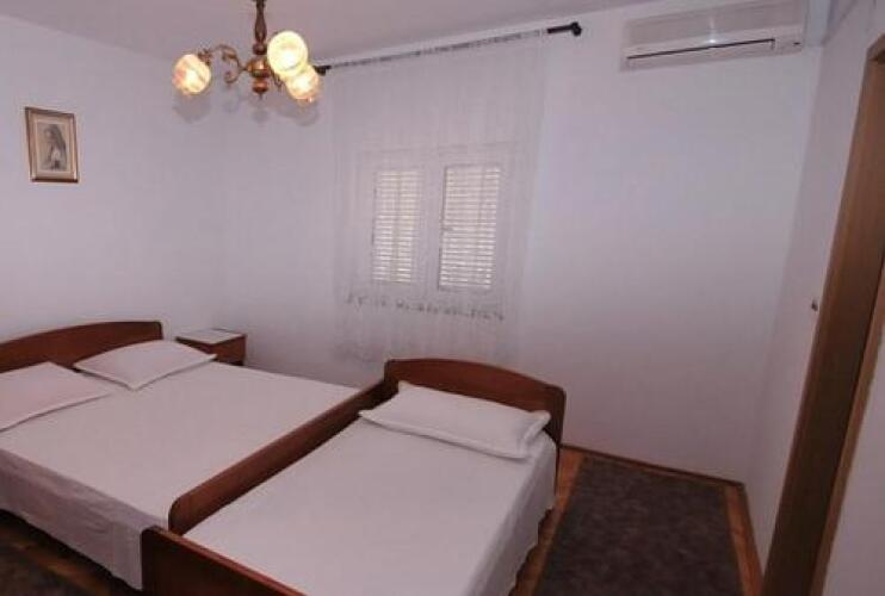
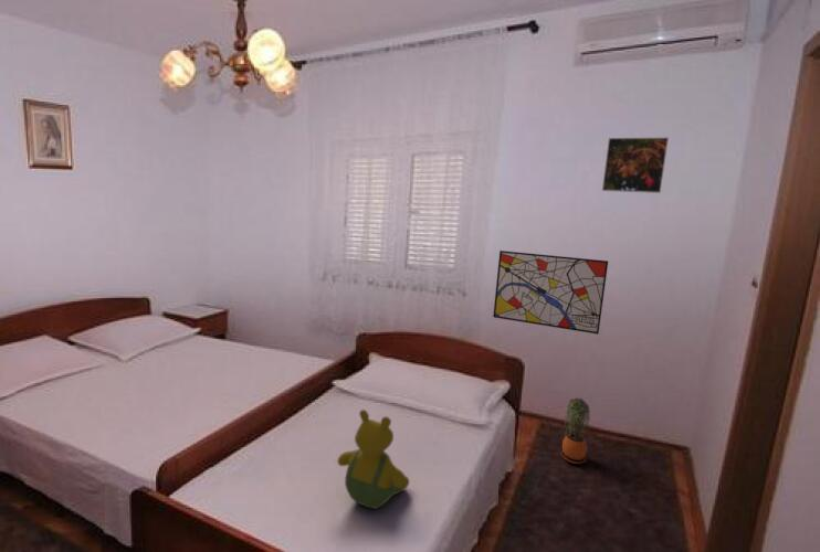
+ teddy bear (378, 452)
+ potted plant (574, 429)
+ wall art (547, 290)
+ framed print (633, 164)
